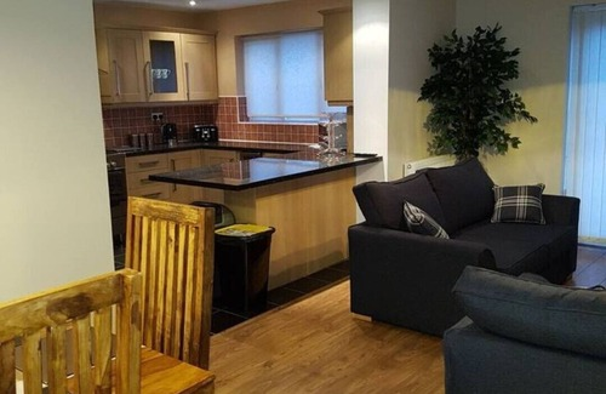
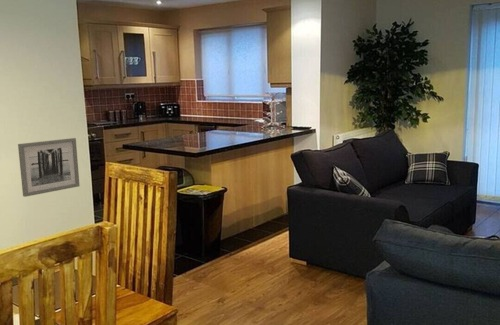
+ wall art (50, 166)
